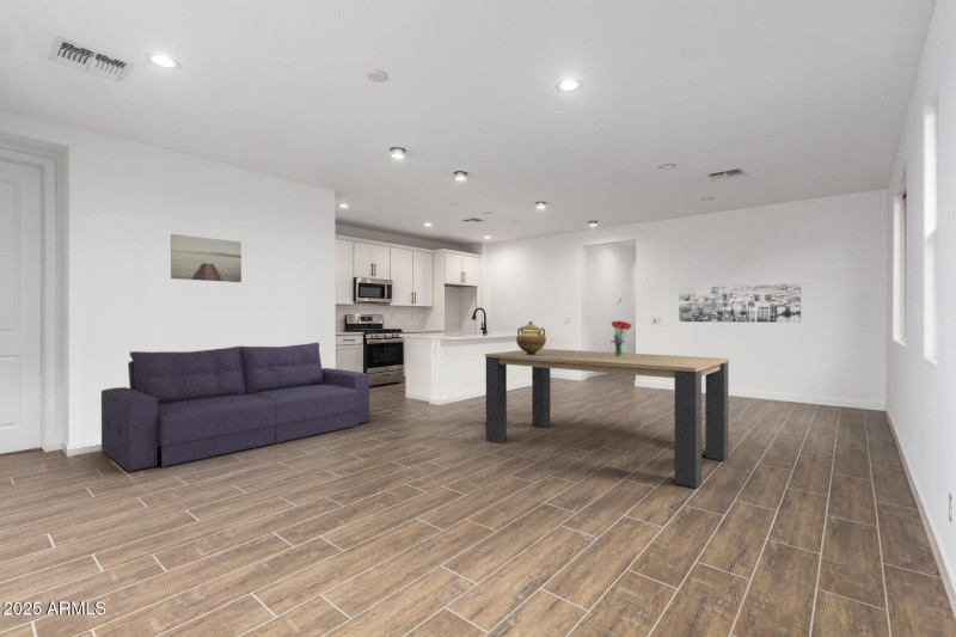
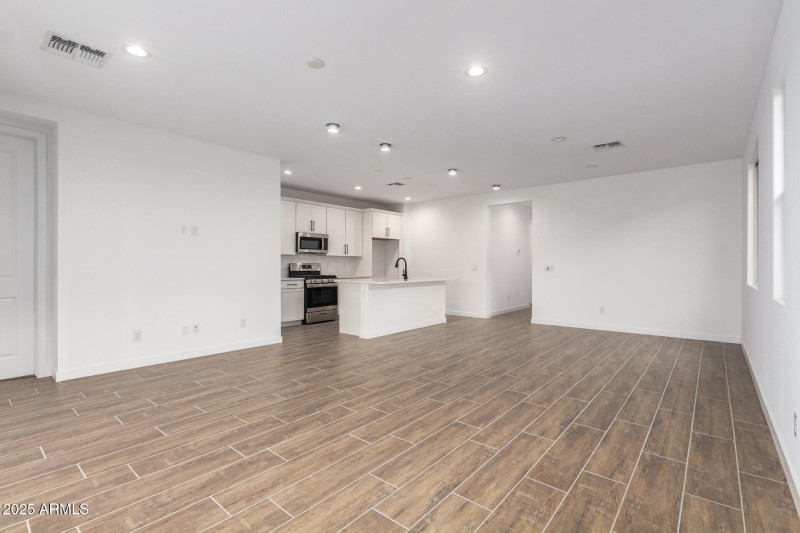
- wall art (735, 304)
- wall art (207, 259)
- bouquet (620, 338)
- dining table (603, 372)
- sofa (252, 391)
- ceramic pot (531, 337)
